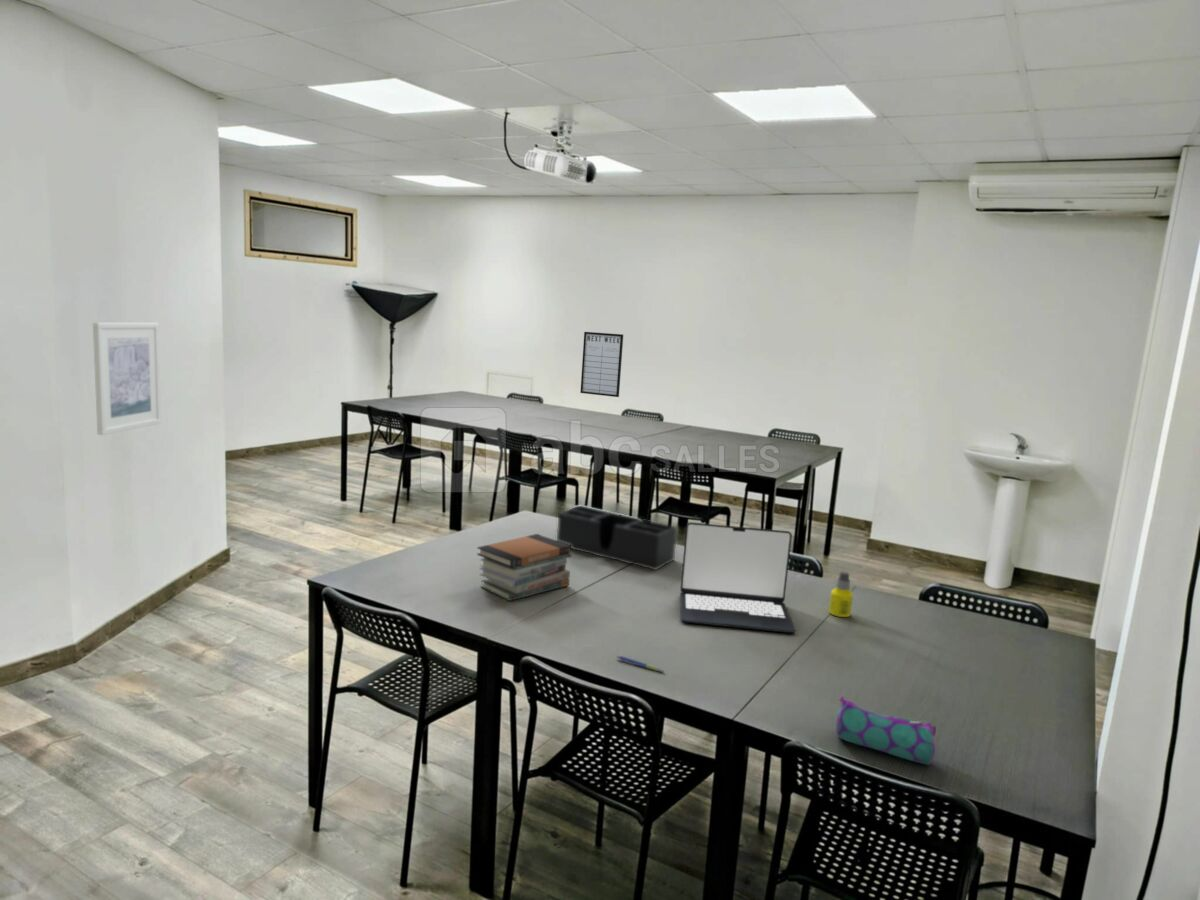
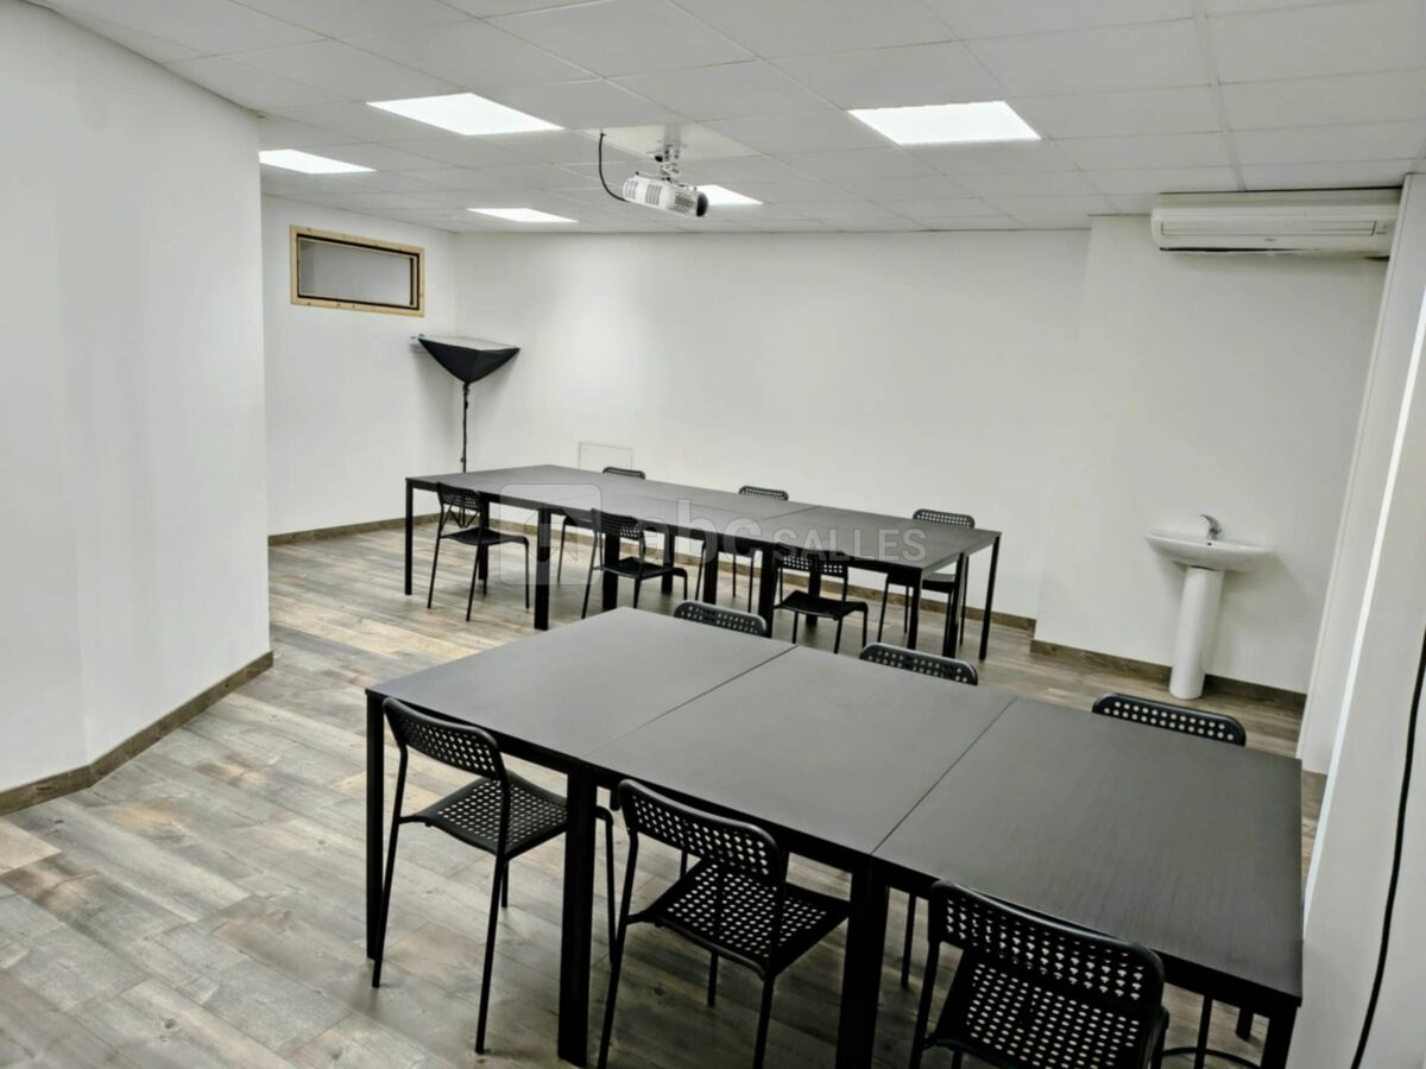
- pen (640, 663)
- desk organizer (615, 536)
- laptop (738, 575)
- bottle (842, 593)
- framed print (129, 376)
- book stack (524, 566)
- writing board (601, 364)
- pencil case (884, 730)
